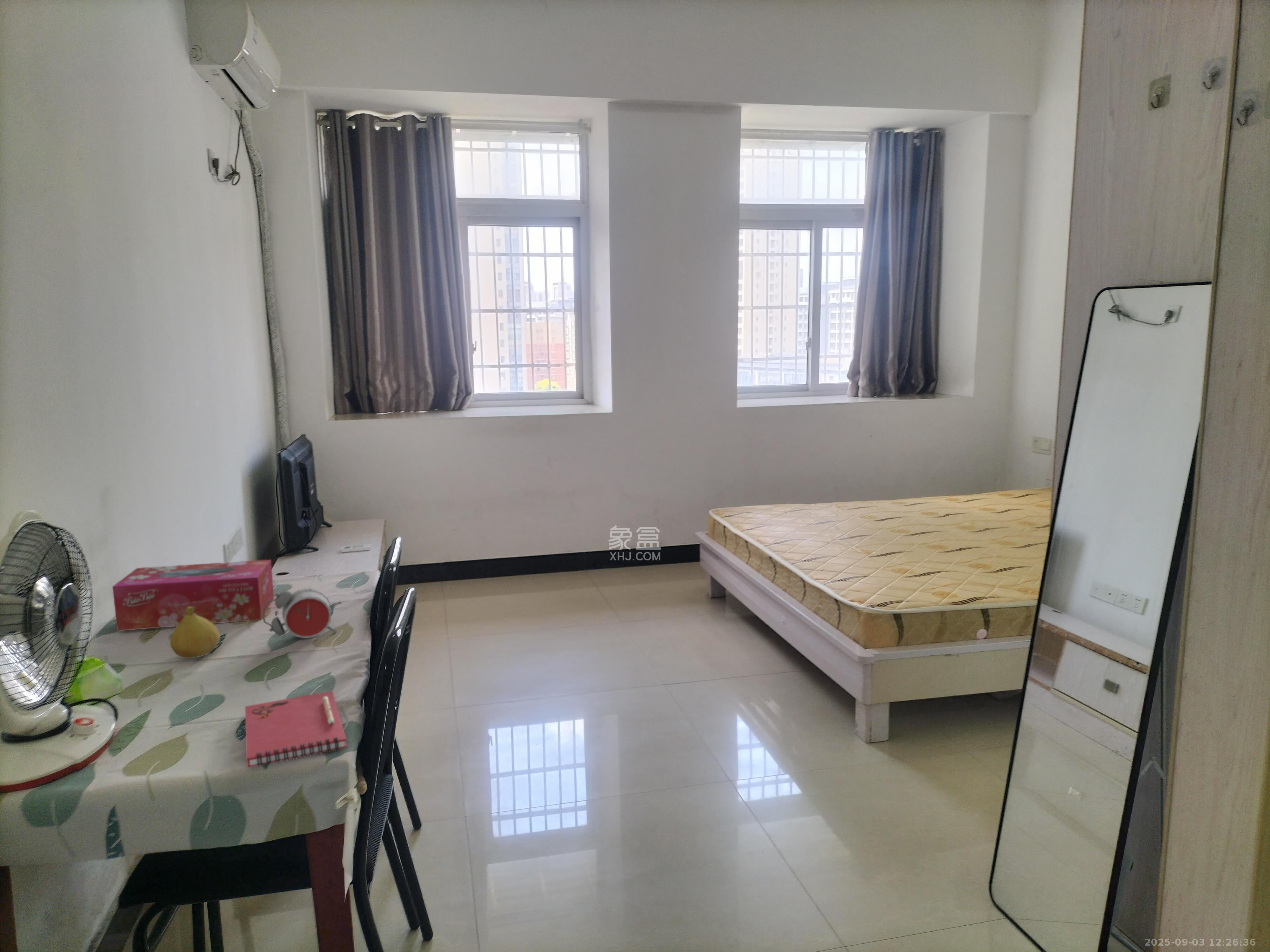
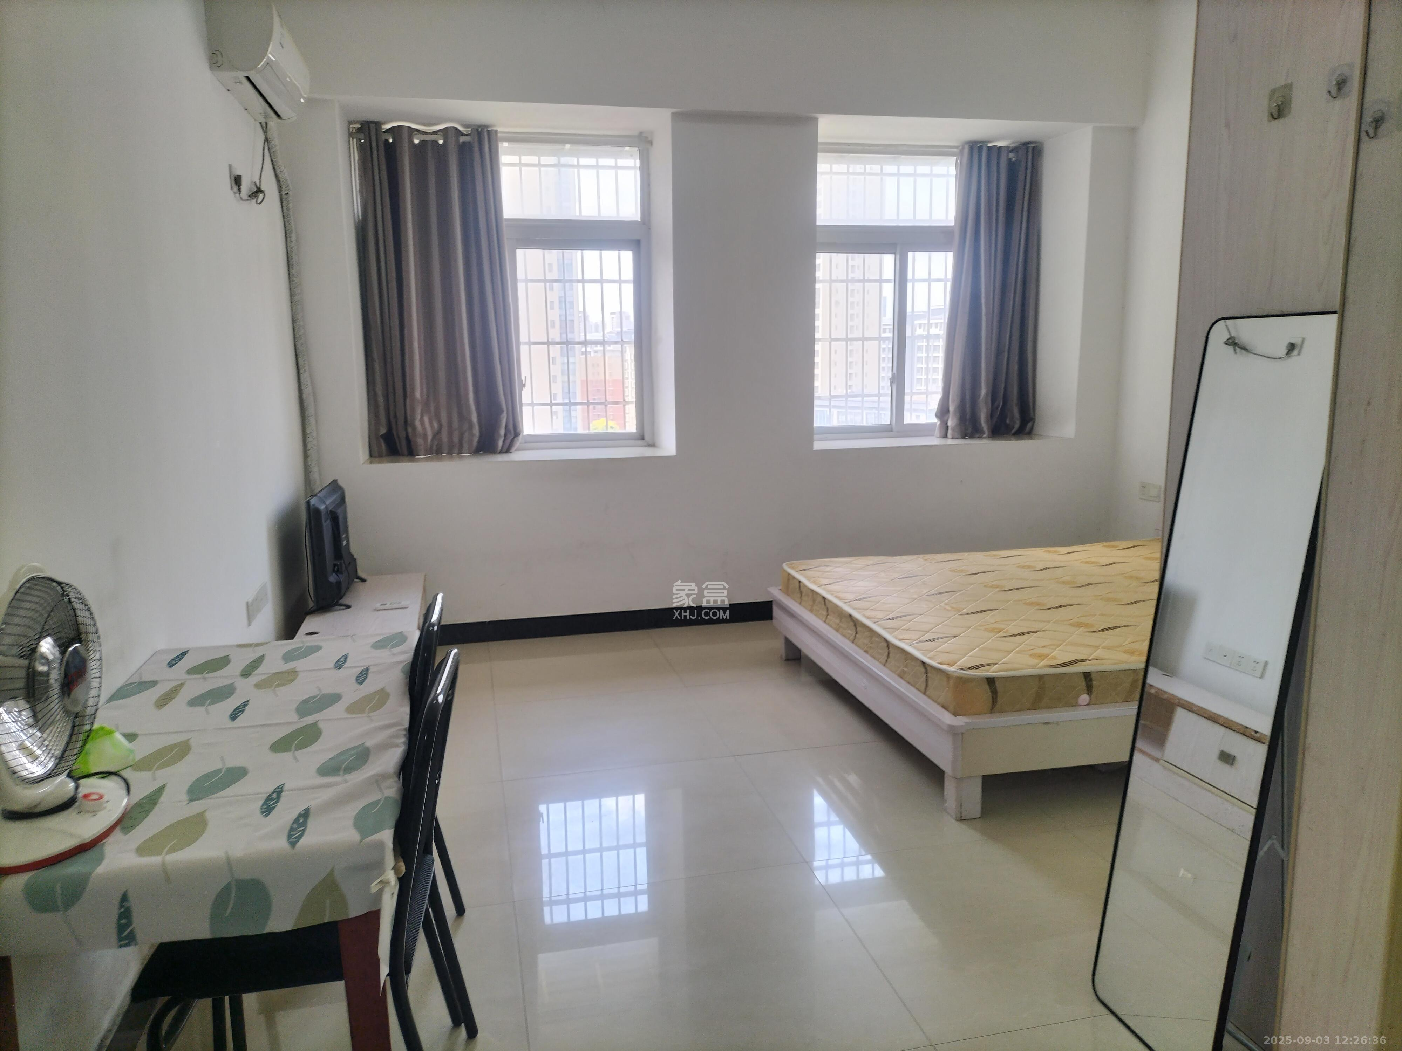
- notebook (293, 724)
- fruit (194, 631)
- tissue box (198, 593)
- alarm clock (303, 612)
